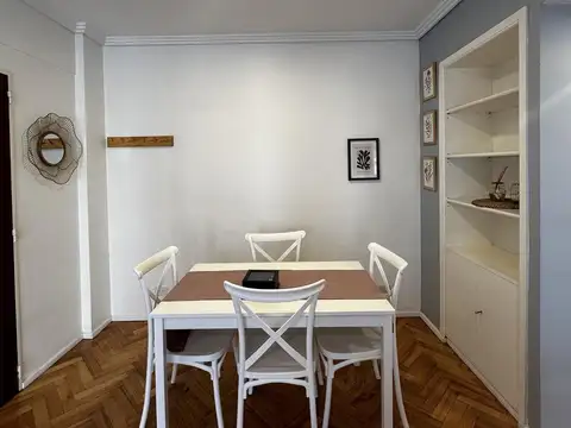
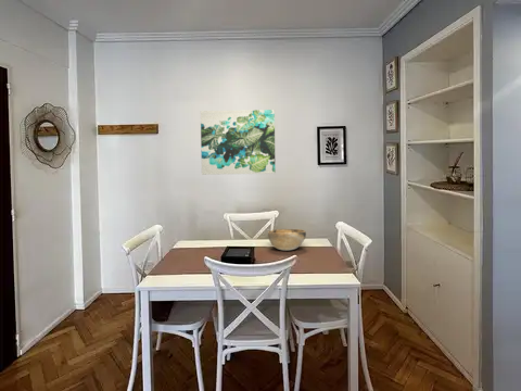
+ wall art (238, 142)
+ decorative bowl (287, 240)
